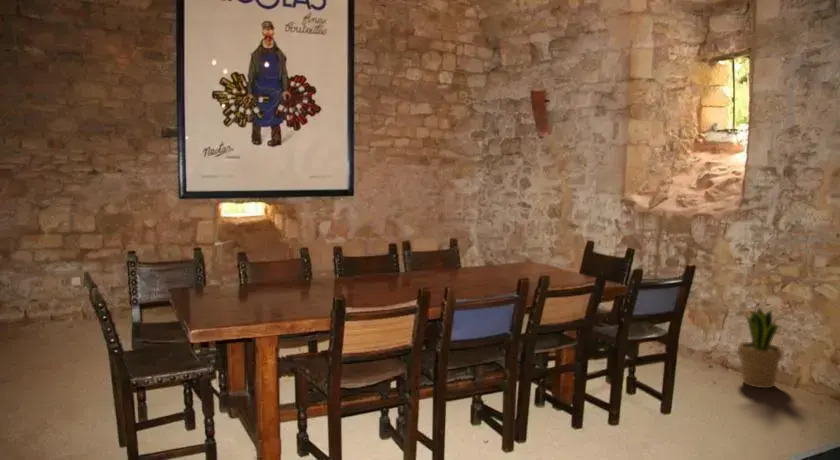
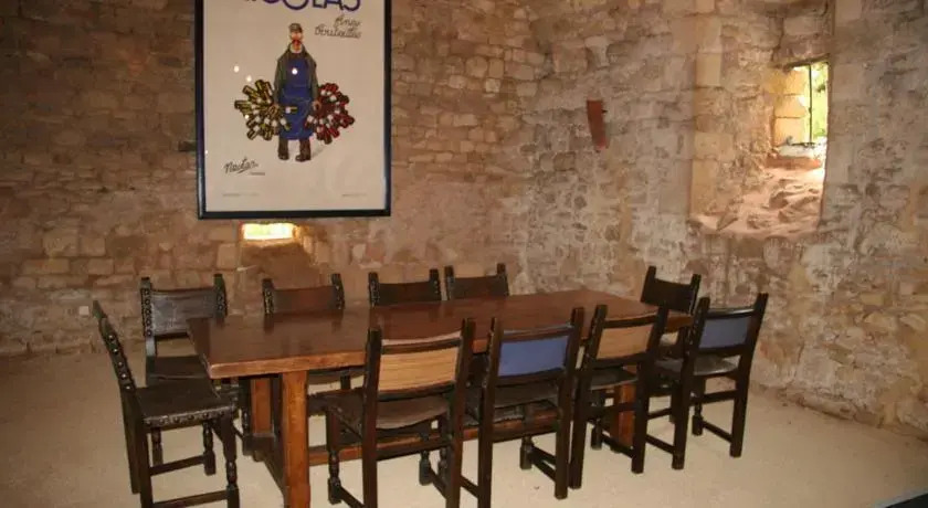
- potted plant (761, 345)
